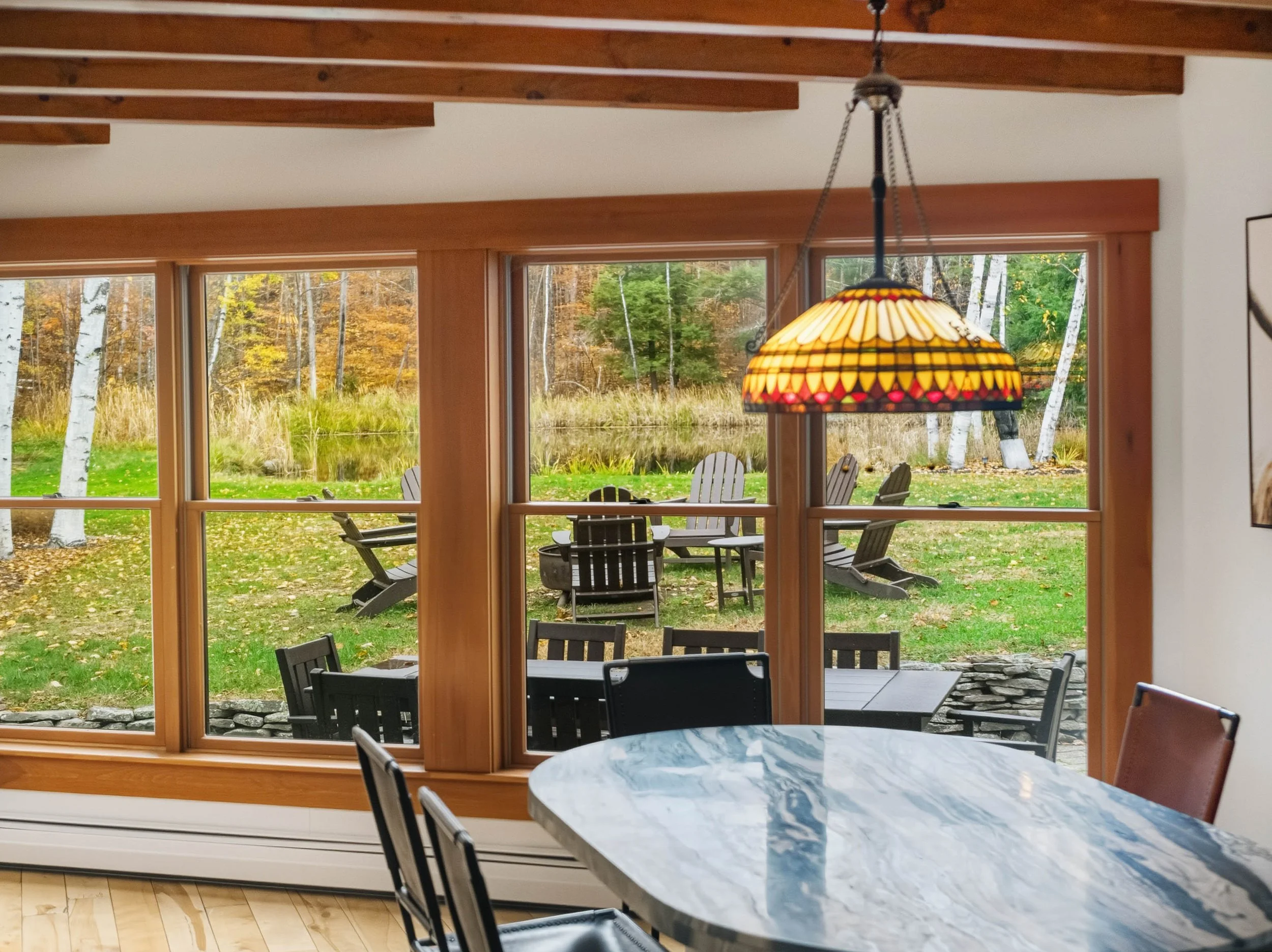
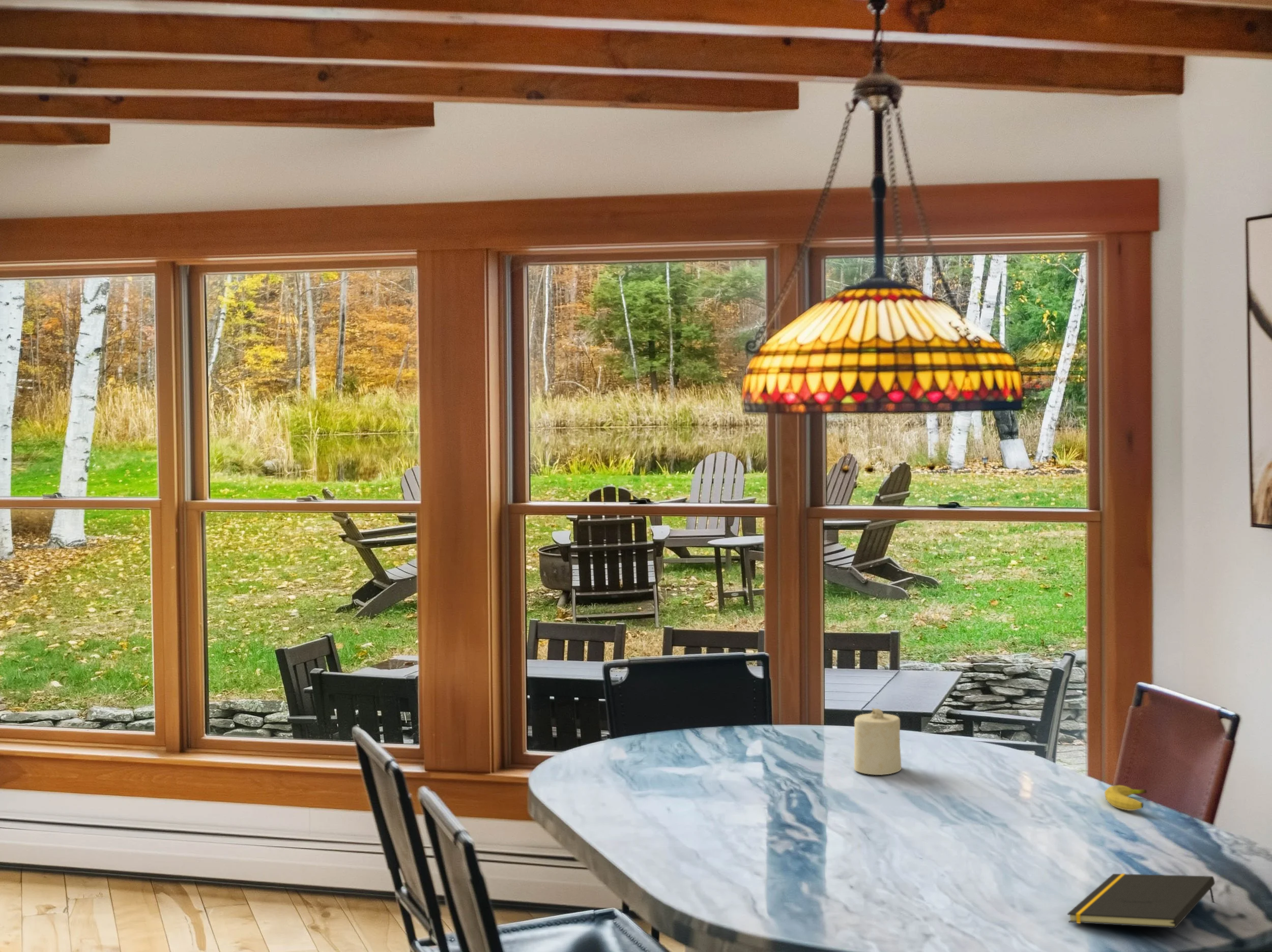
+ candle (878, 738)
+ fruit (1132, 798)
+ notepad (1142, 899)
